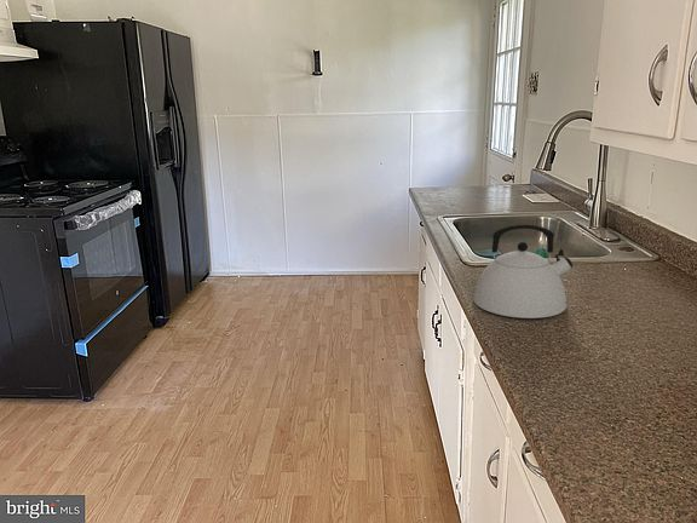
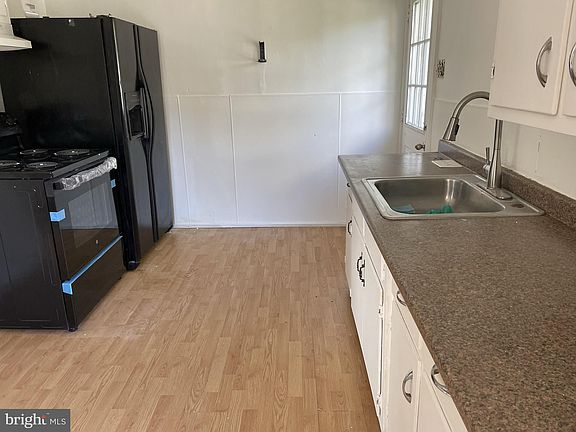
- kettle (523, 264)
